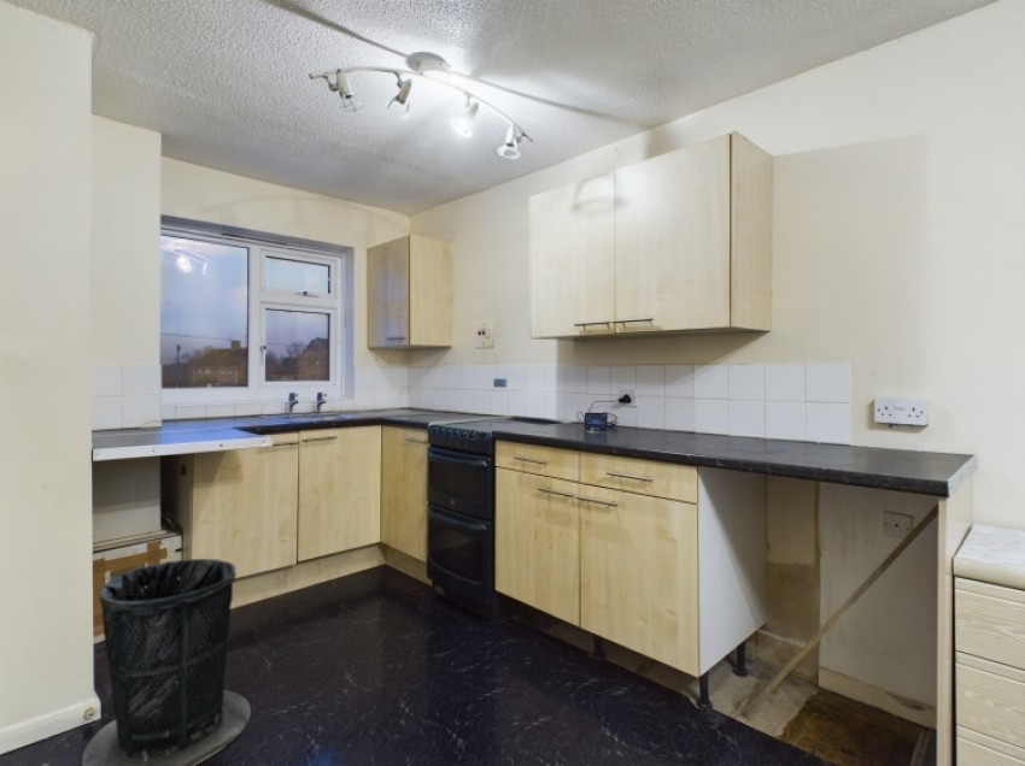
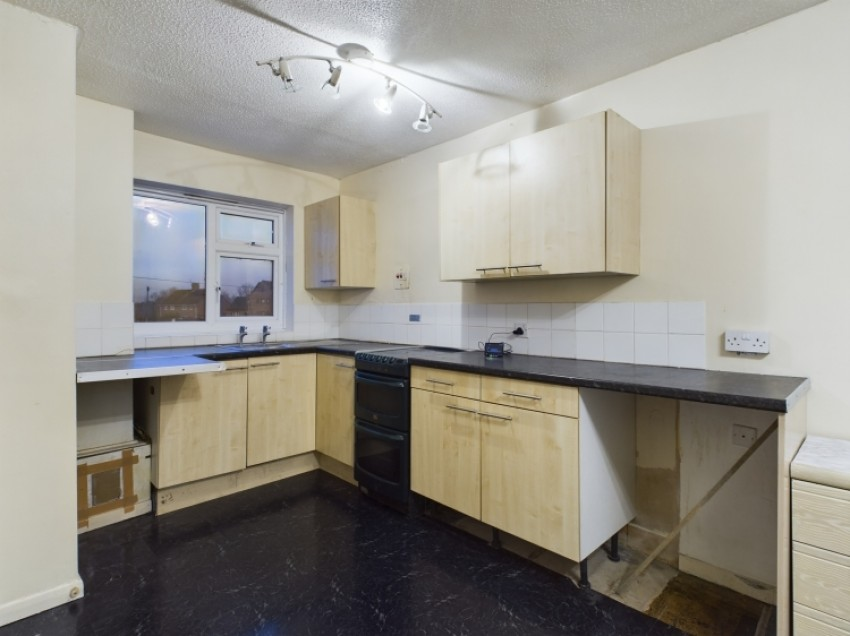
- trash can (171, 653)
